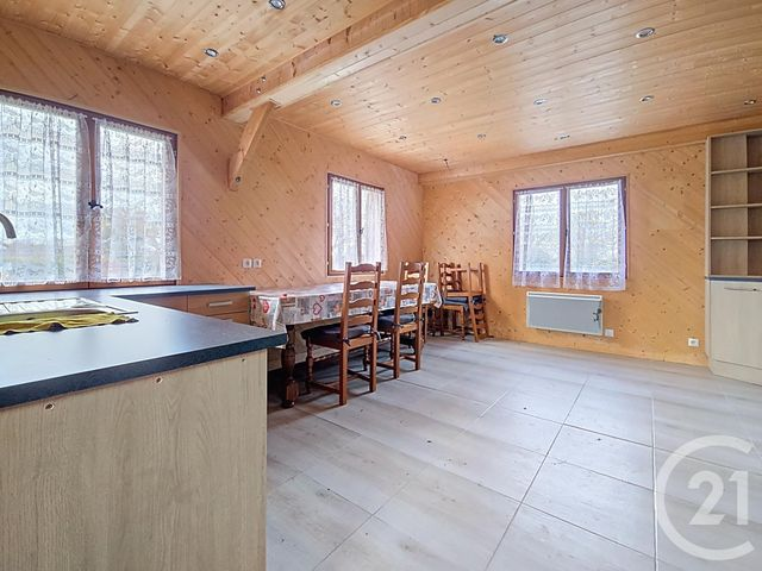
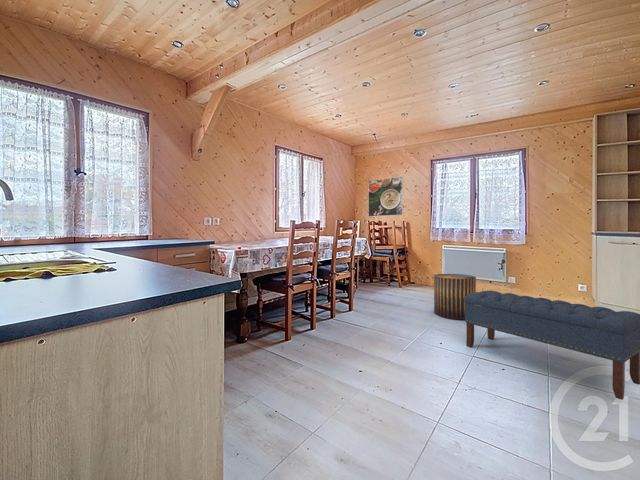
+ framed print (385, 197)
+ stool (454, 295)
+ bench (541, 332)
